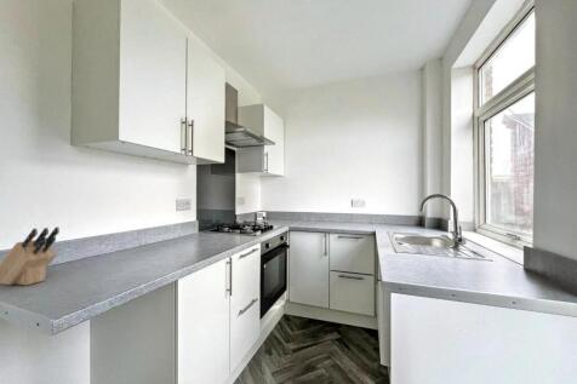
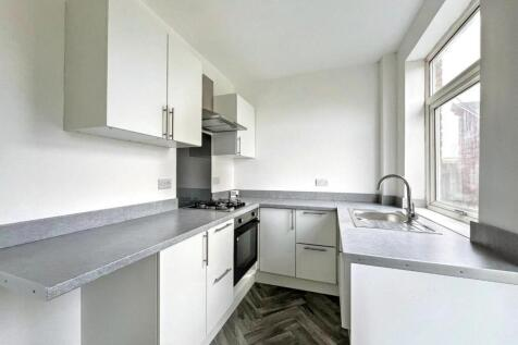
- knife block (25, 253)
